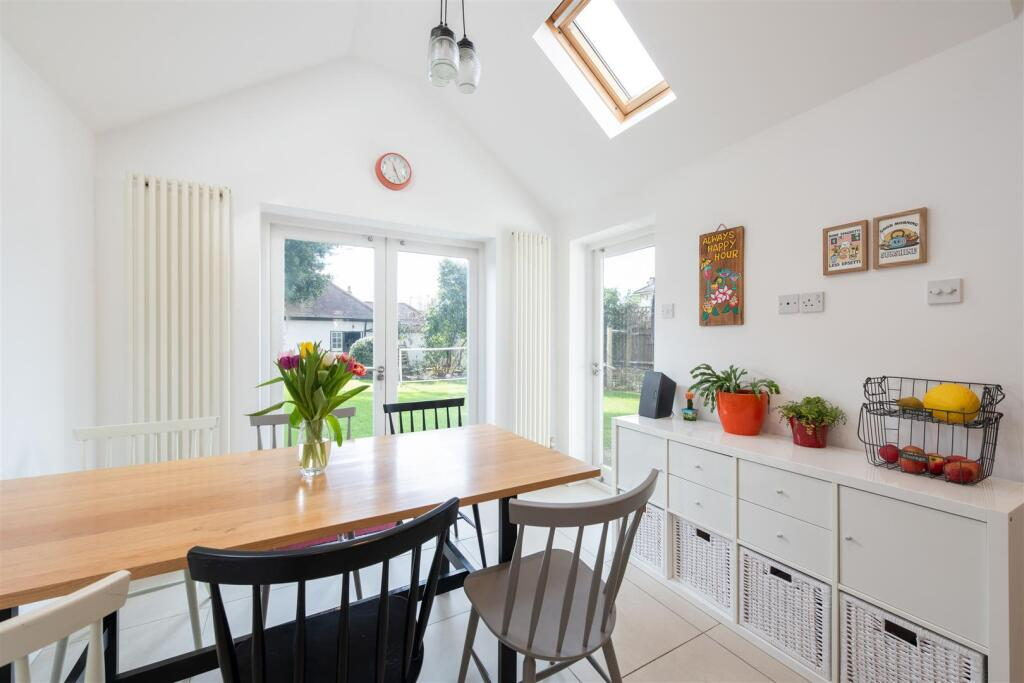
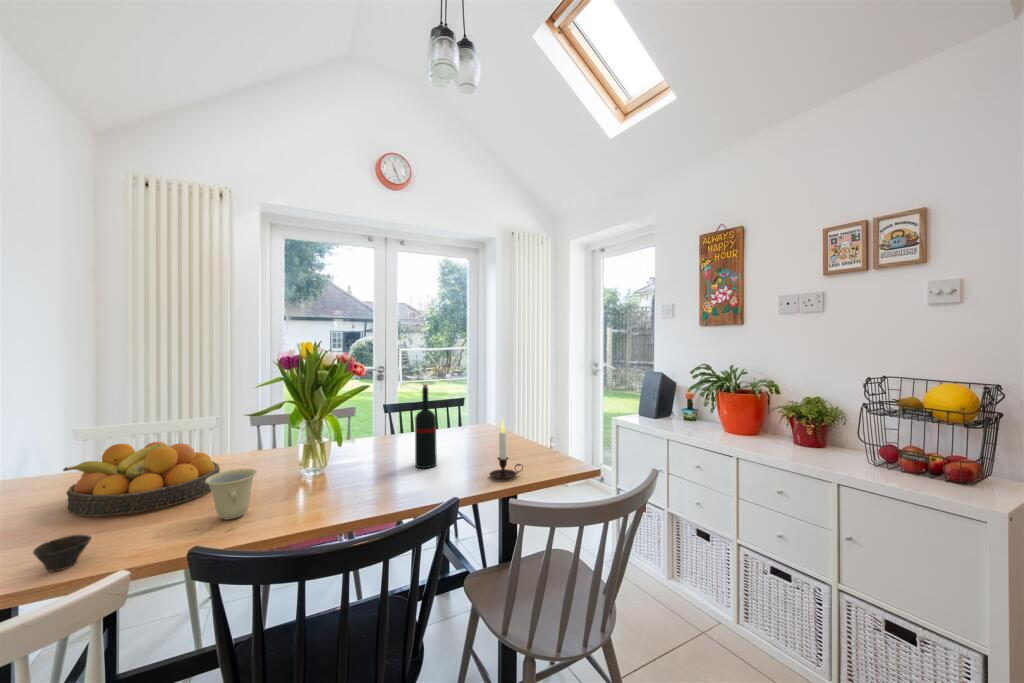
+ wine bottle (426, 424)
+ candle (505, 446)
+ cup (65, 553)
+ cup (232, 495)
+ fruit bowl (150, 468)
